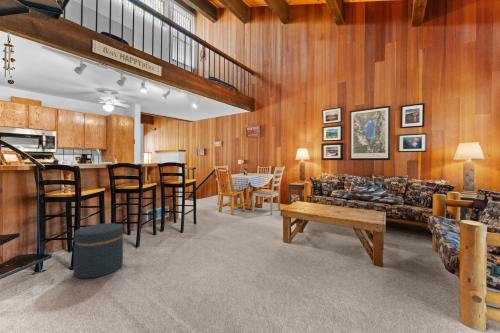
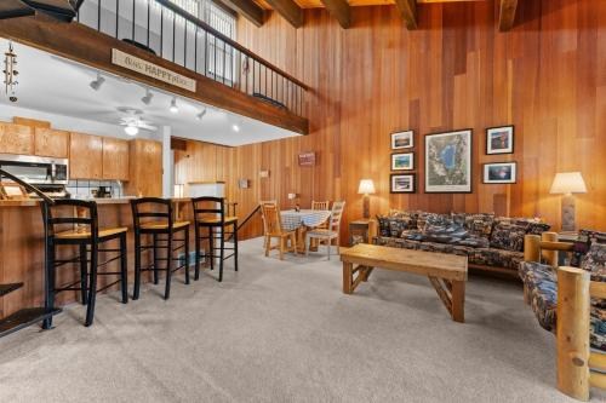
- ottoman (99, 247)
